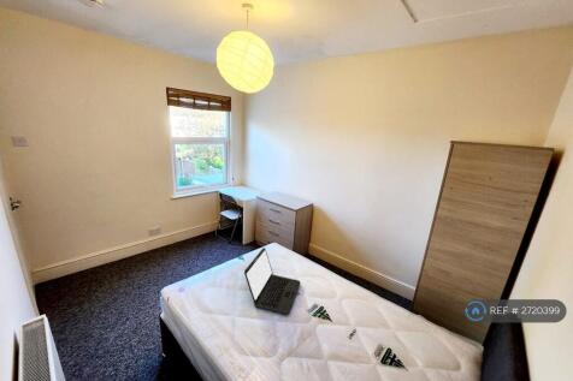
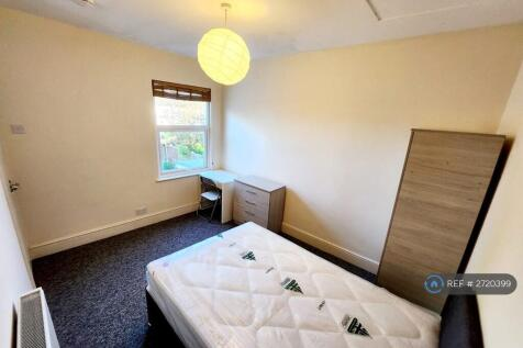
- laptop (274, 278)
